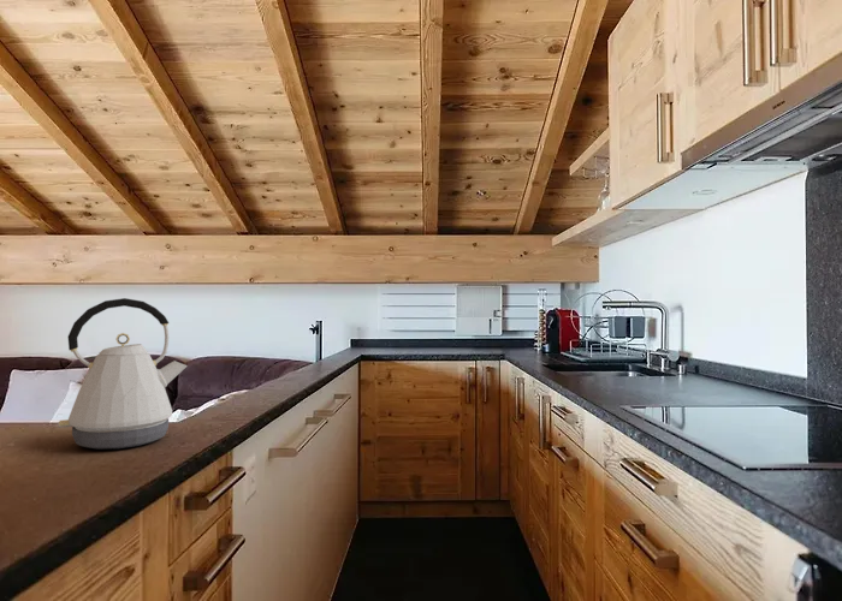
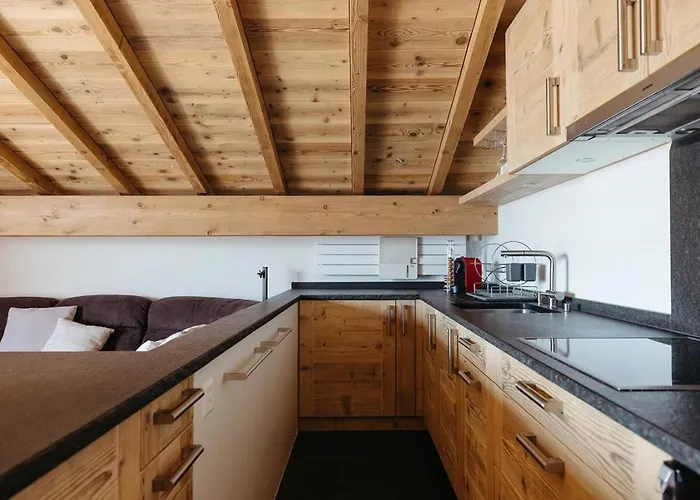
- kettle (126, 369)
